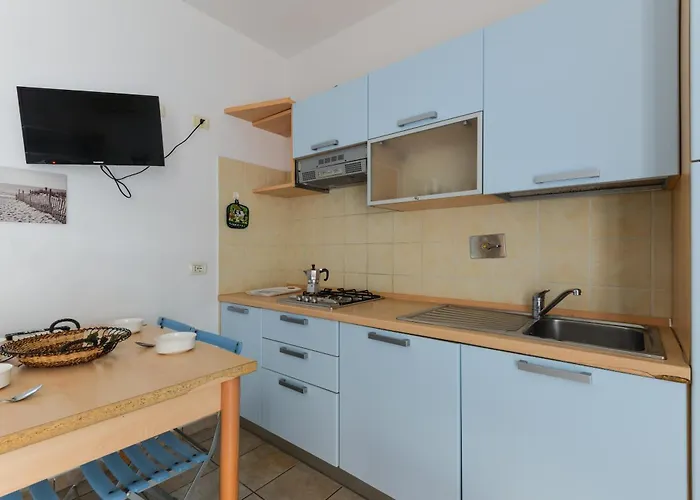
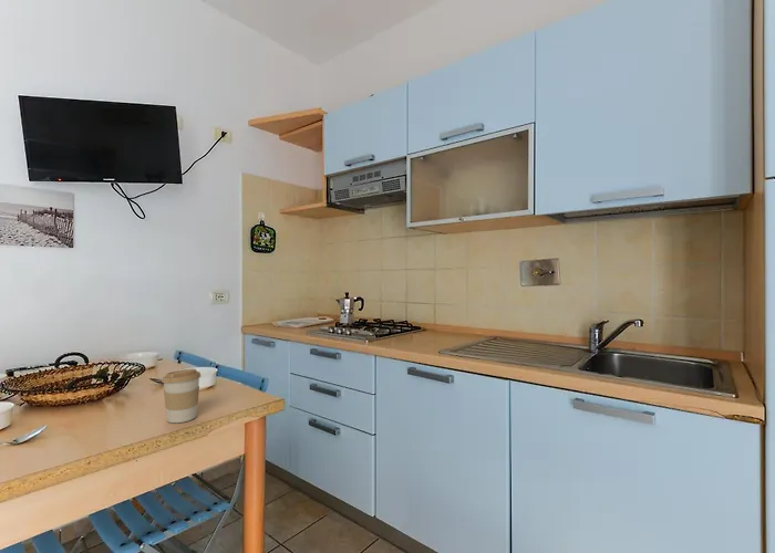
+ coffee cup (182, 394)
